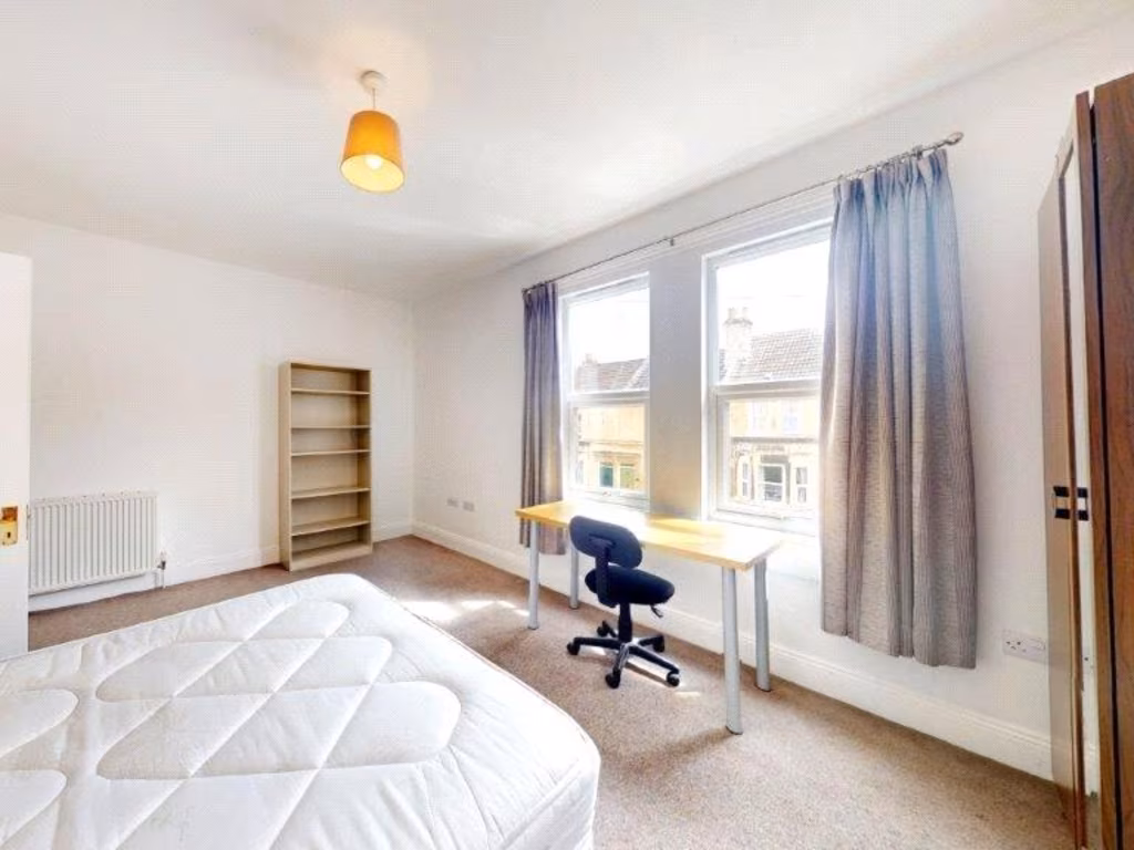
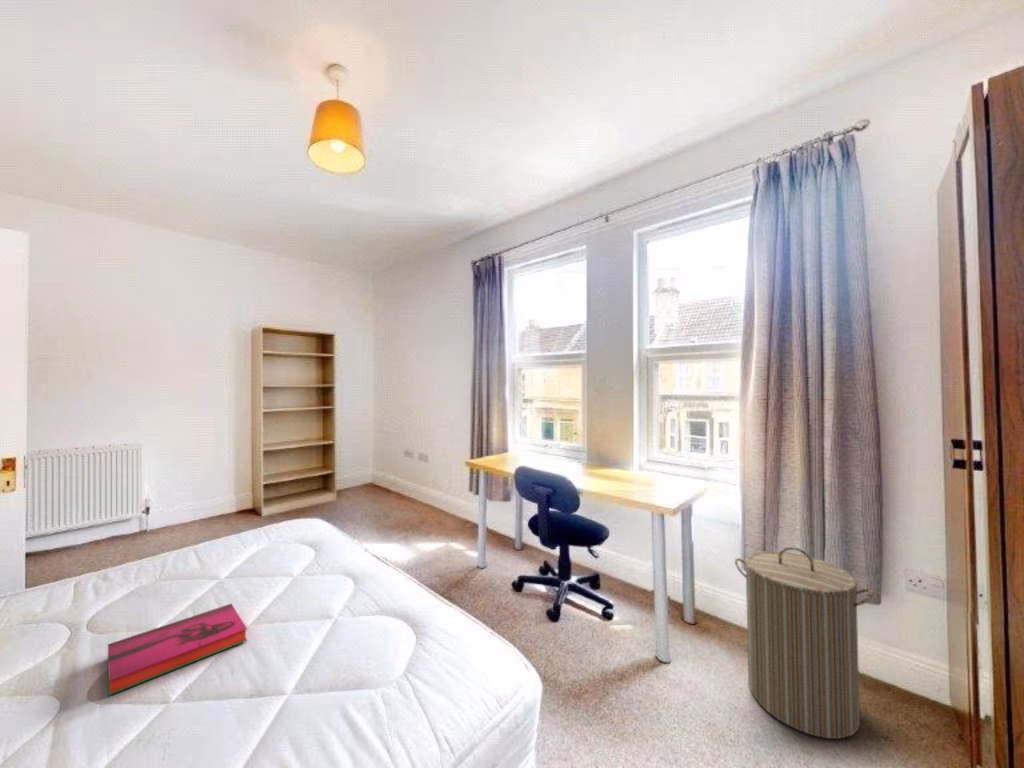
+ laundry hamper (798, 624)
+ hardback book (179, 642)
